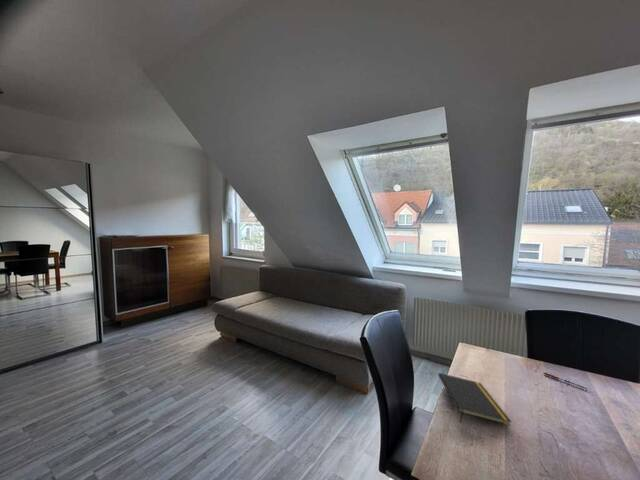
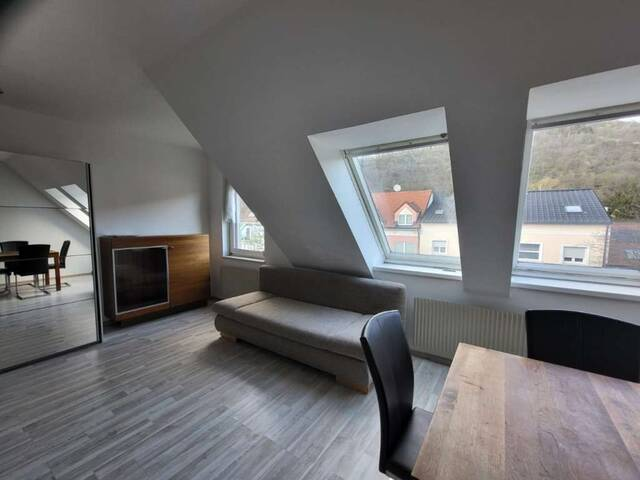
- notepad (470, 395)
- pen (564, 380)
